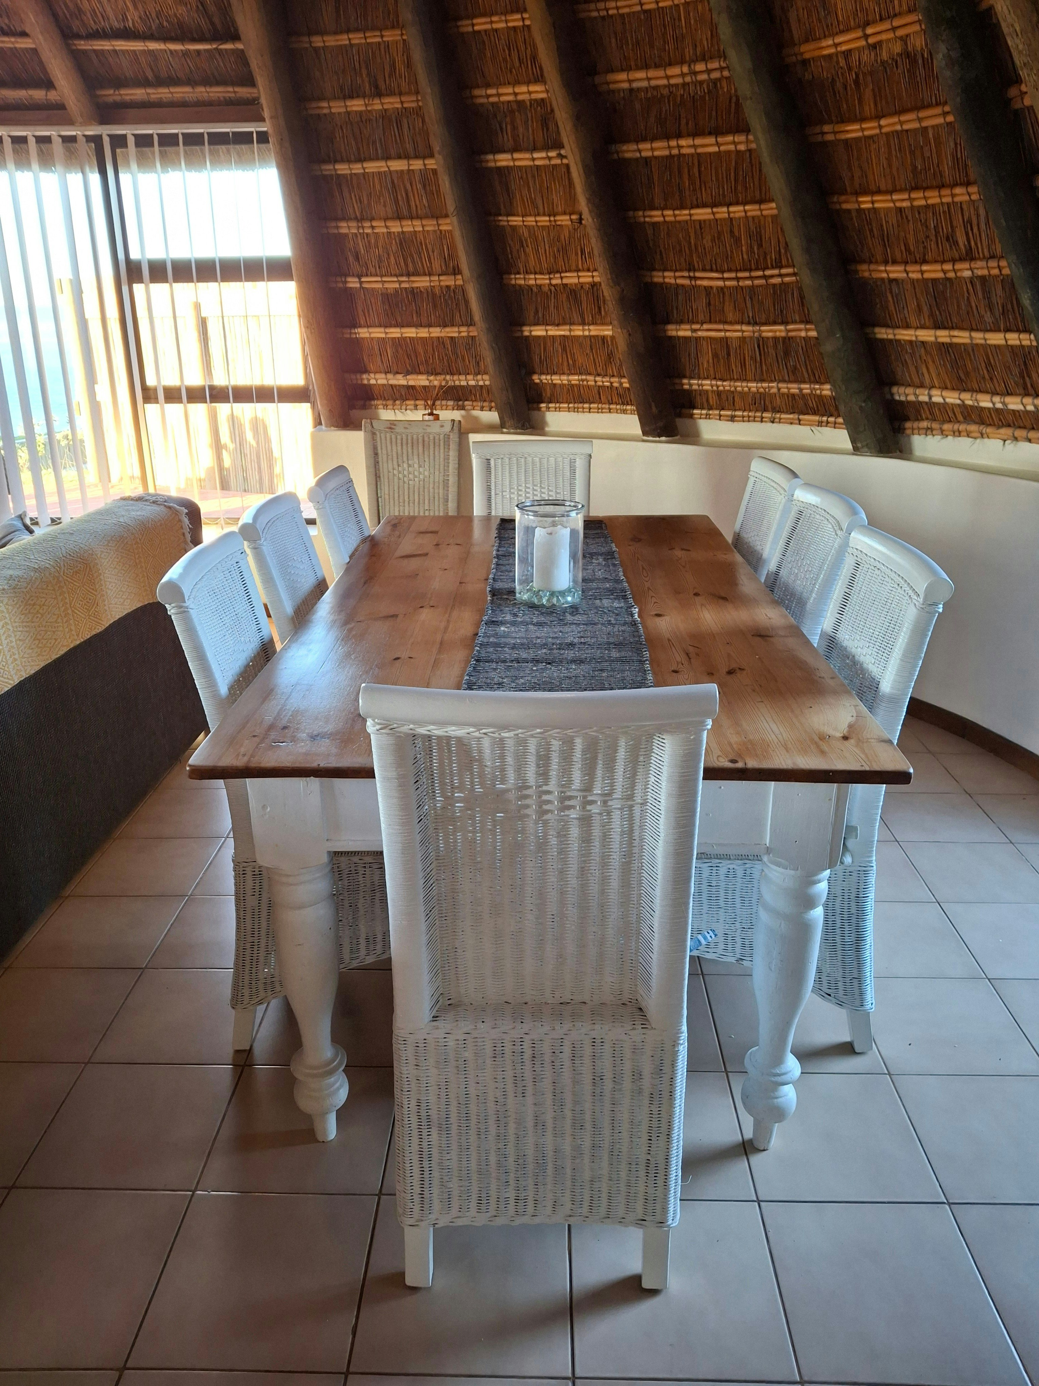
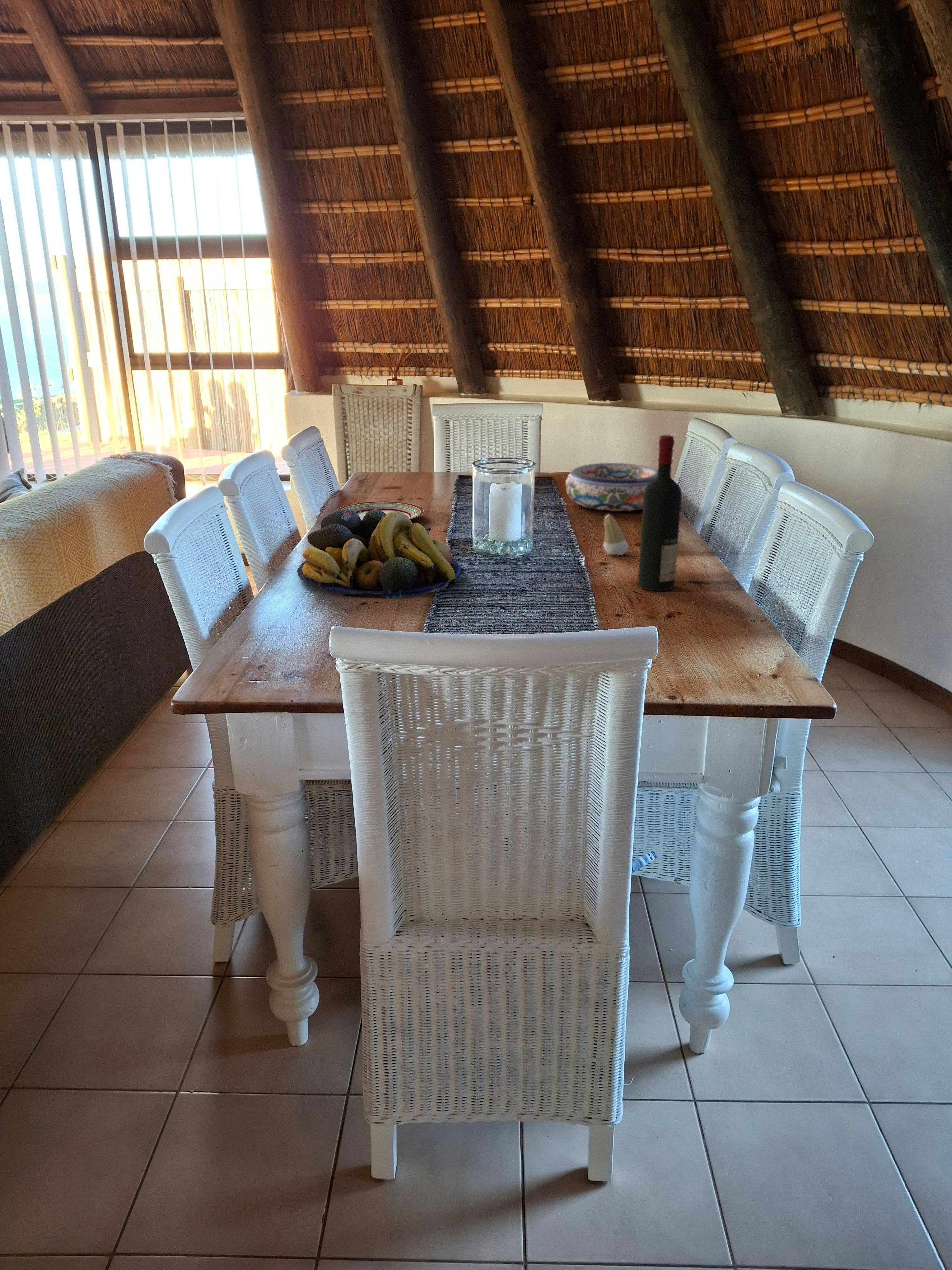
+ plate (381, 510)
+ fruit bowl (380, 544)
+ tooth (617, 534)
+ bowl (616, 487)
+ alcohol (661, 513)
